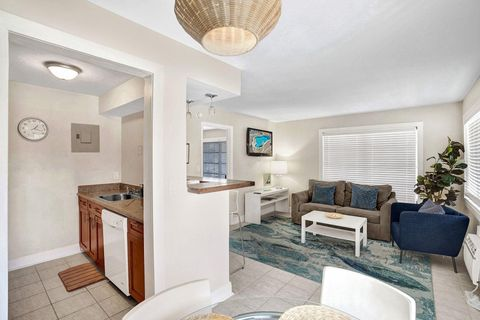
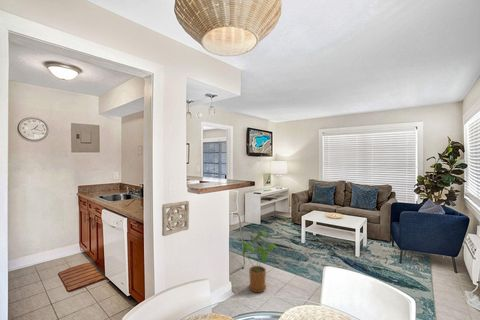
+ wall ornament (175, 217)
+ house plant (260, 260)
